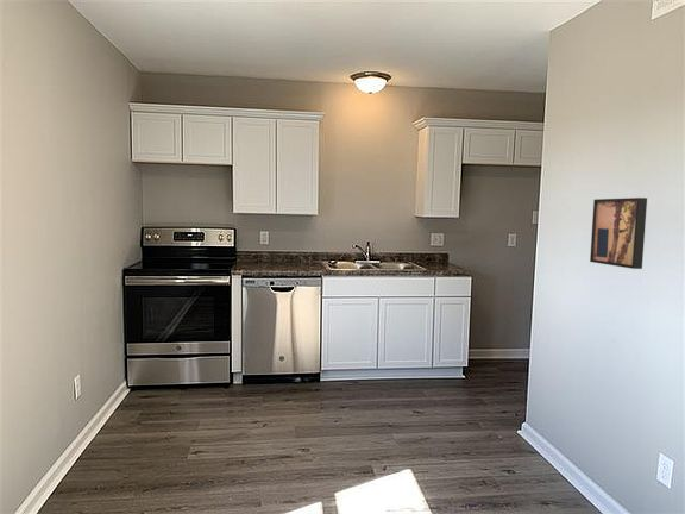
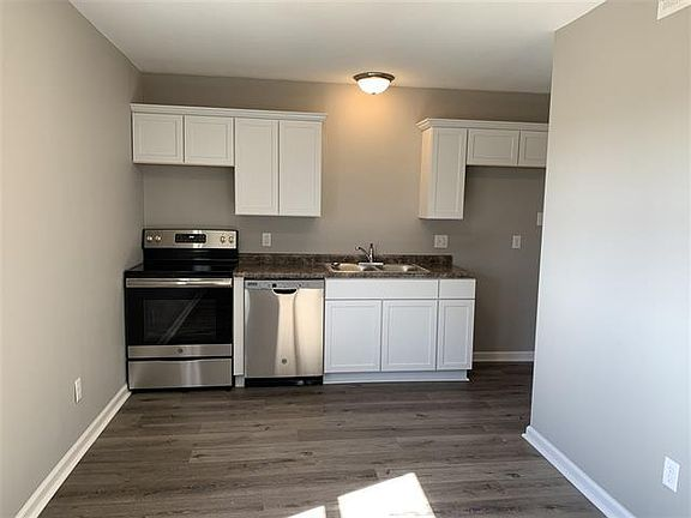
- wall art (616, 232)
